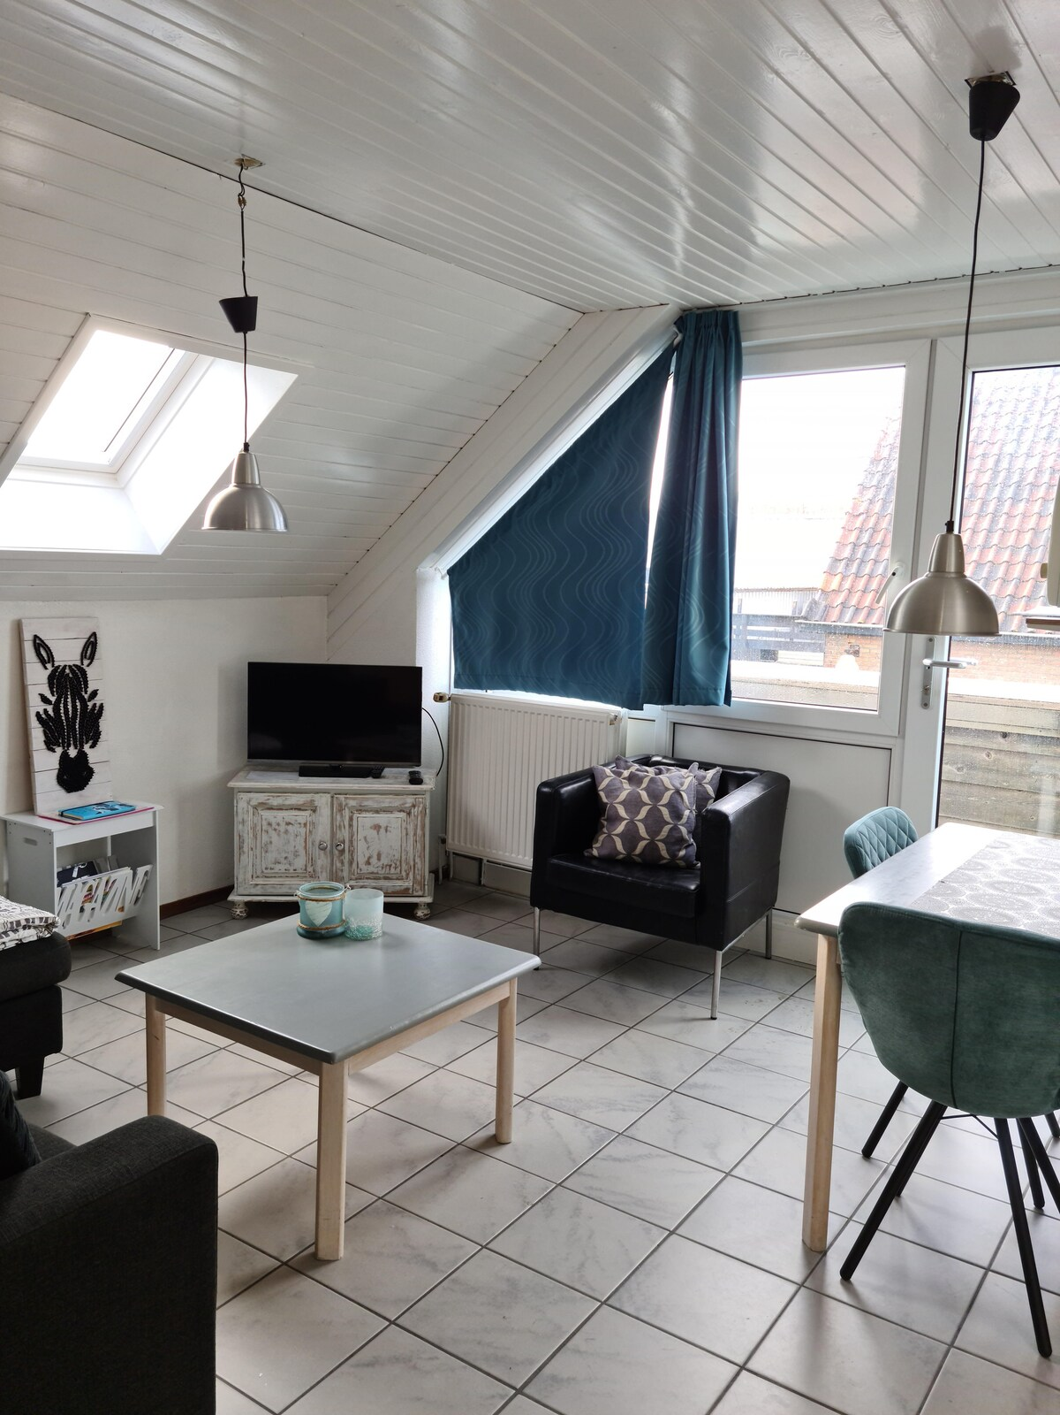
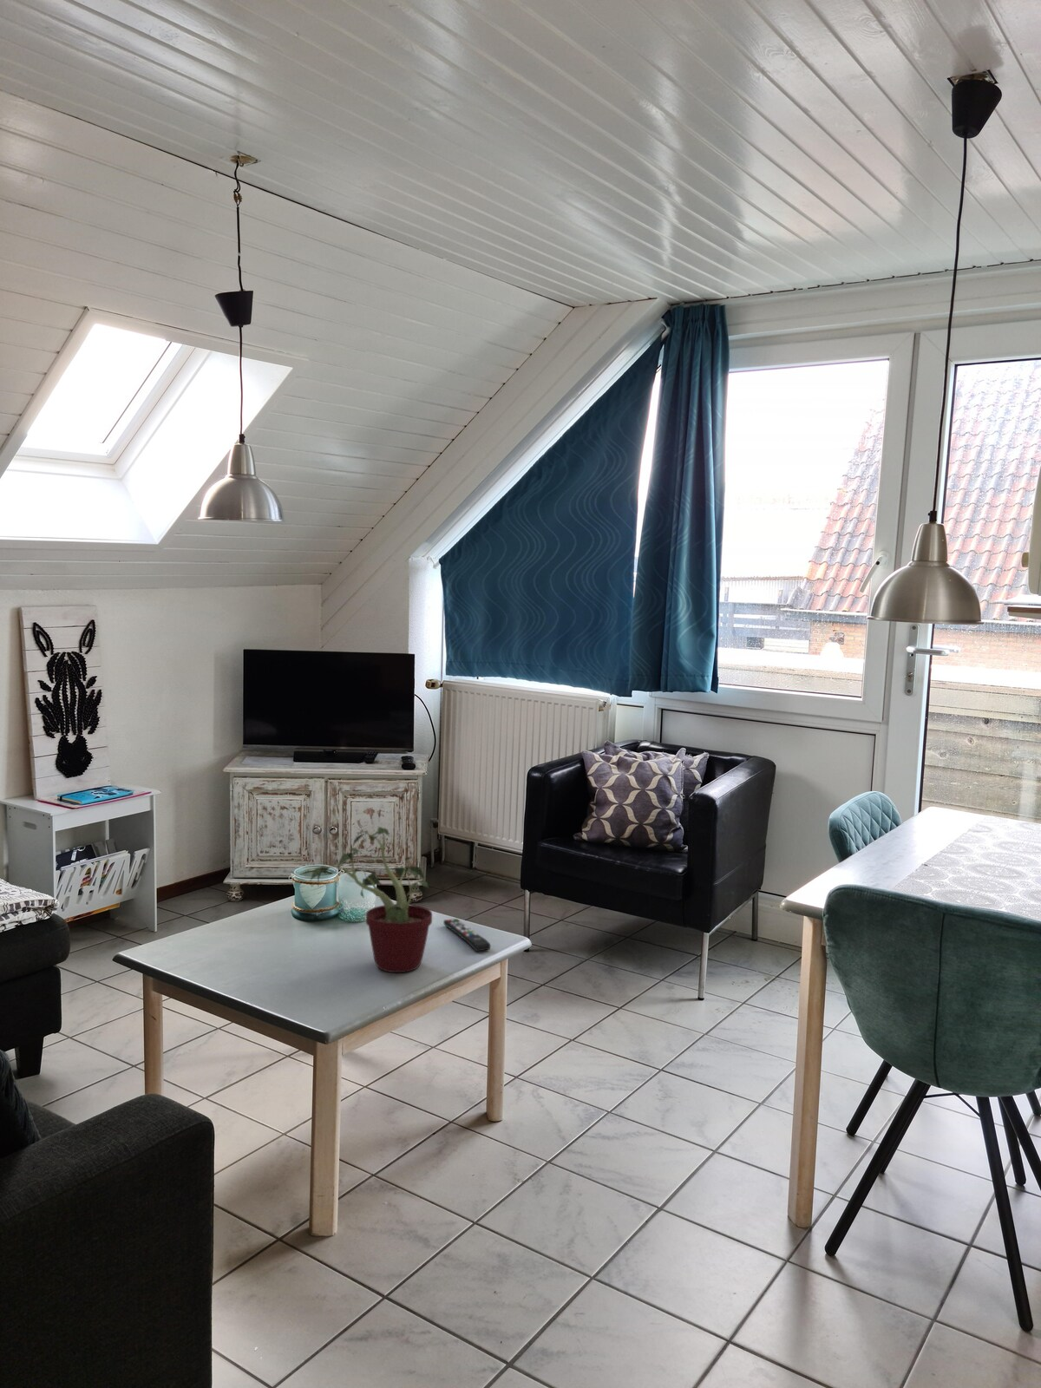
+ potted plant (374, 894)
+ remote control (466, 933)
